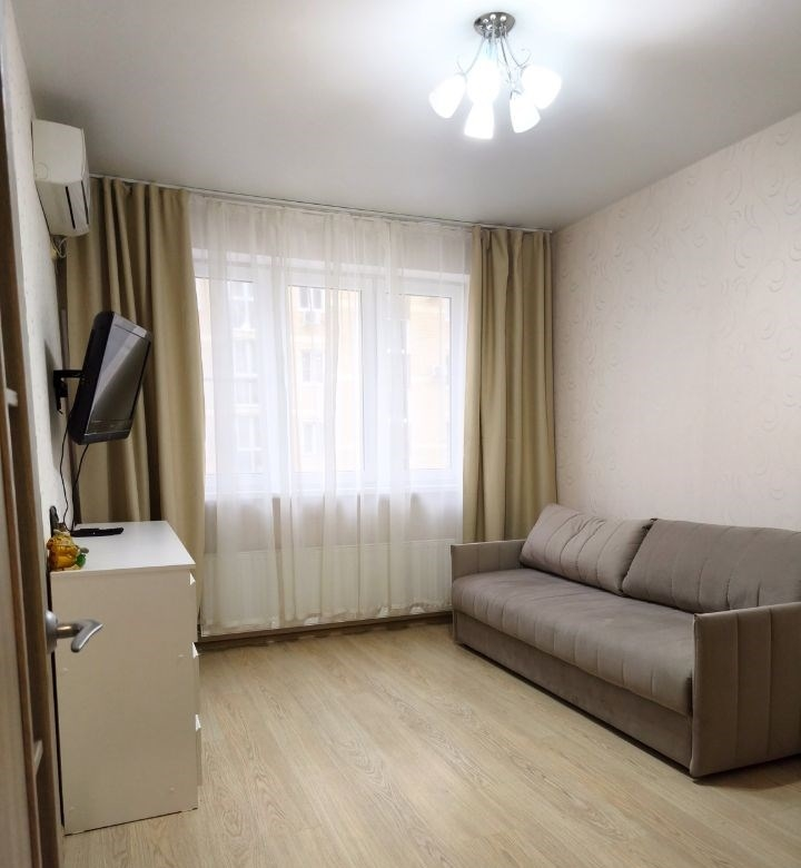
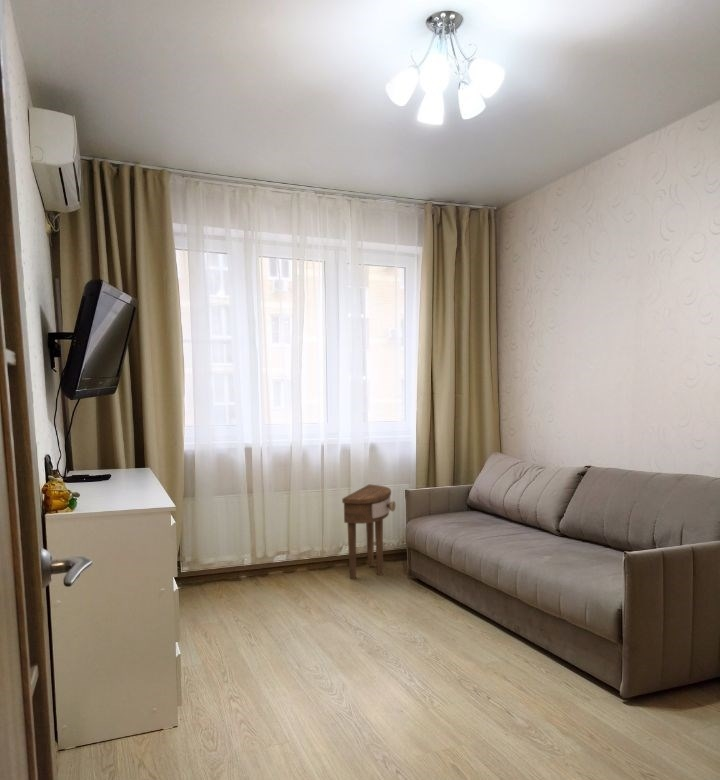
+ side table (366, 531)
